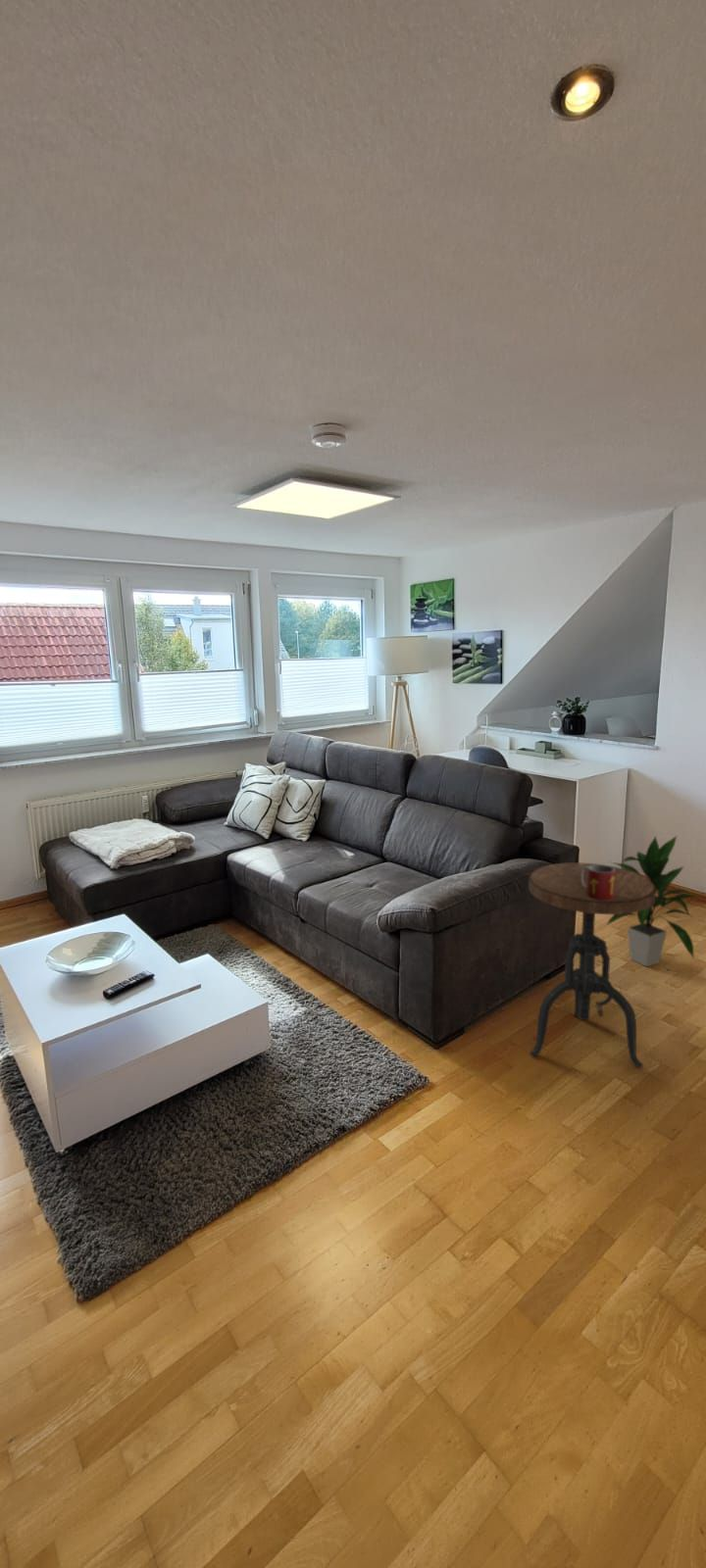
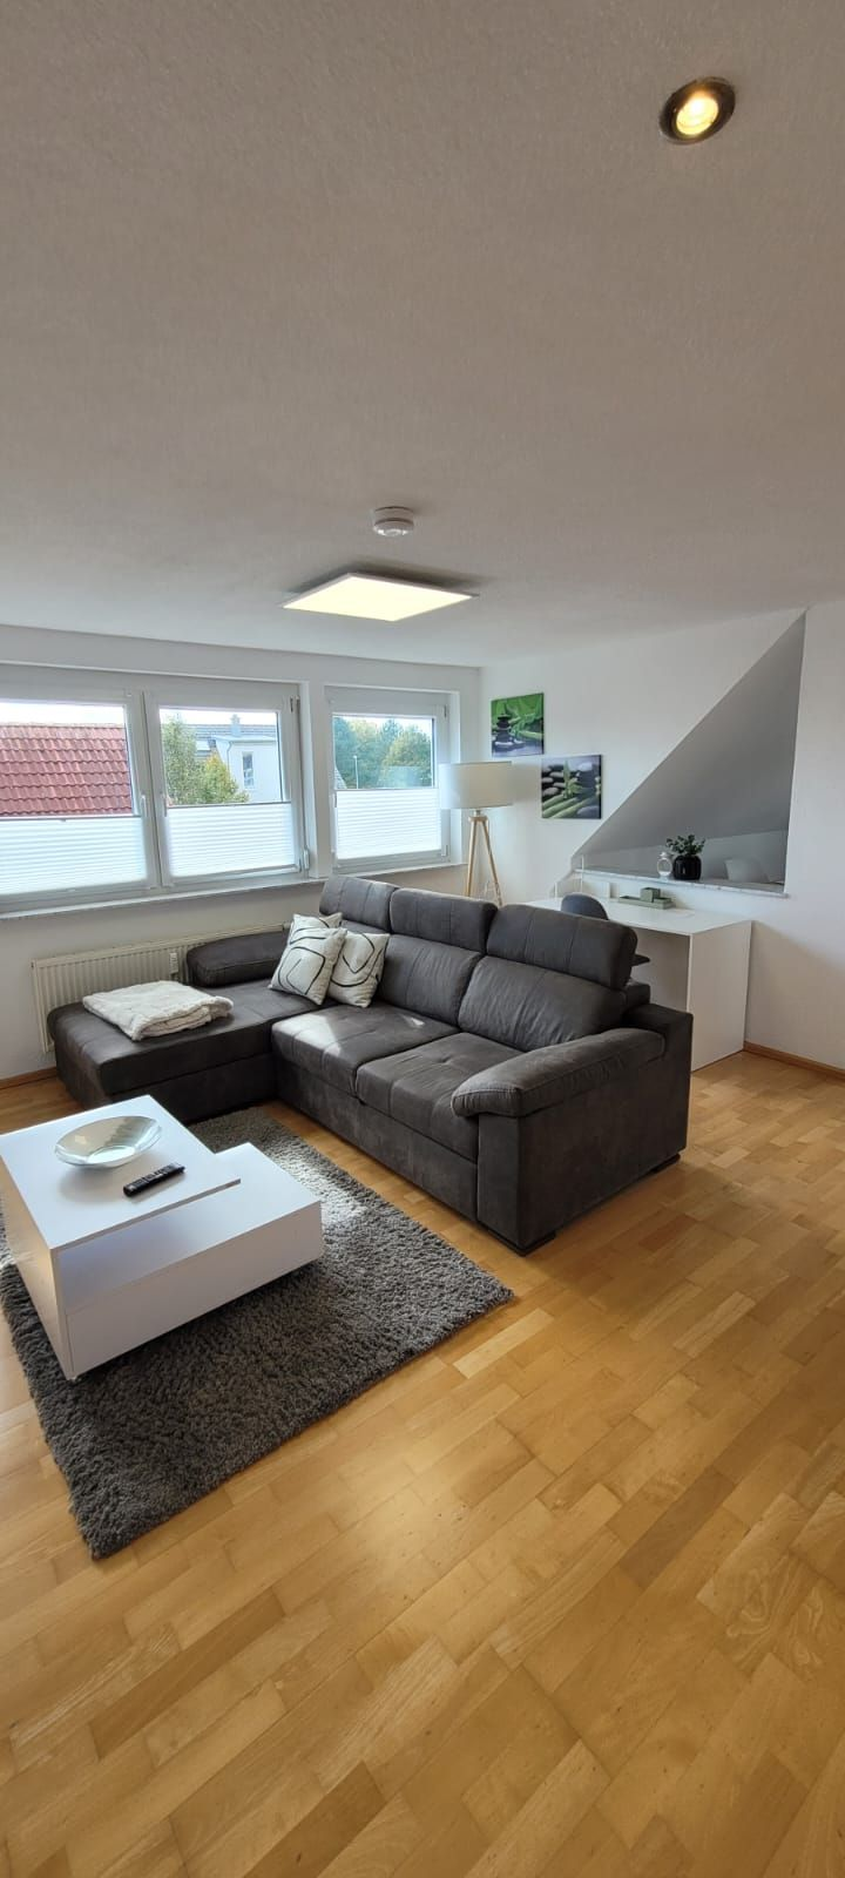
- mug (596, 880)
- side table (585, 963)
- indoor plant (654, 903)
